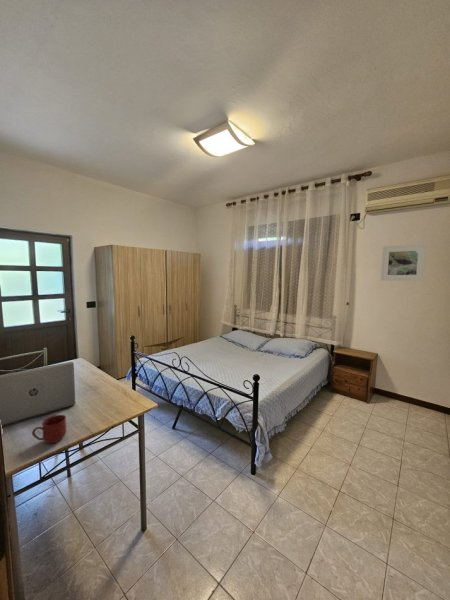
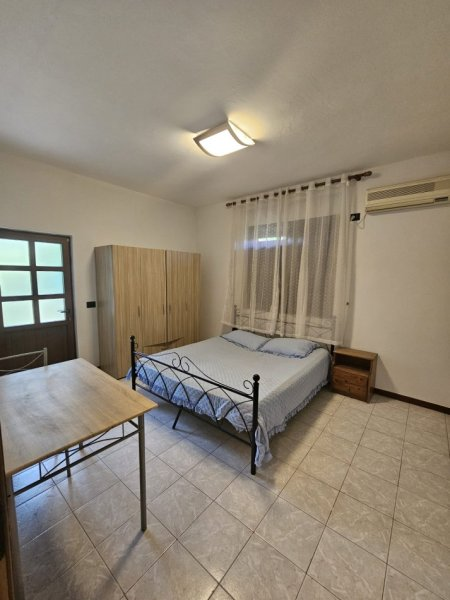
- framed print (402, 263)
- mug (49, 431)
- laptop (32, 386)
